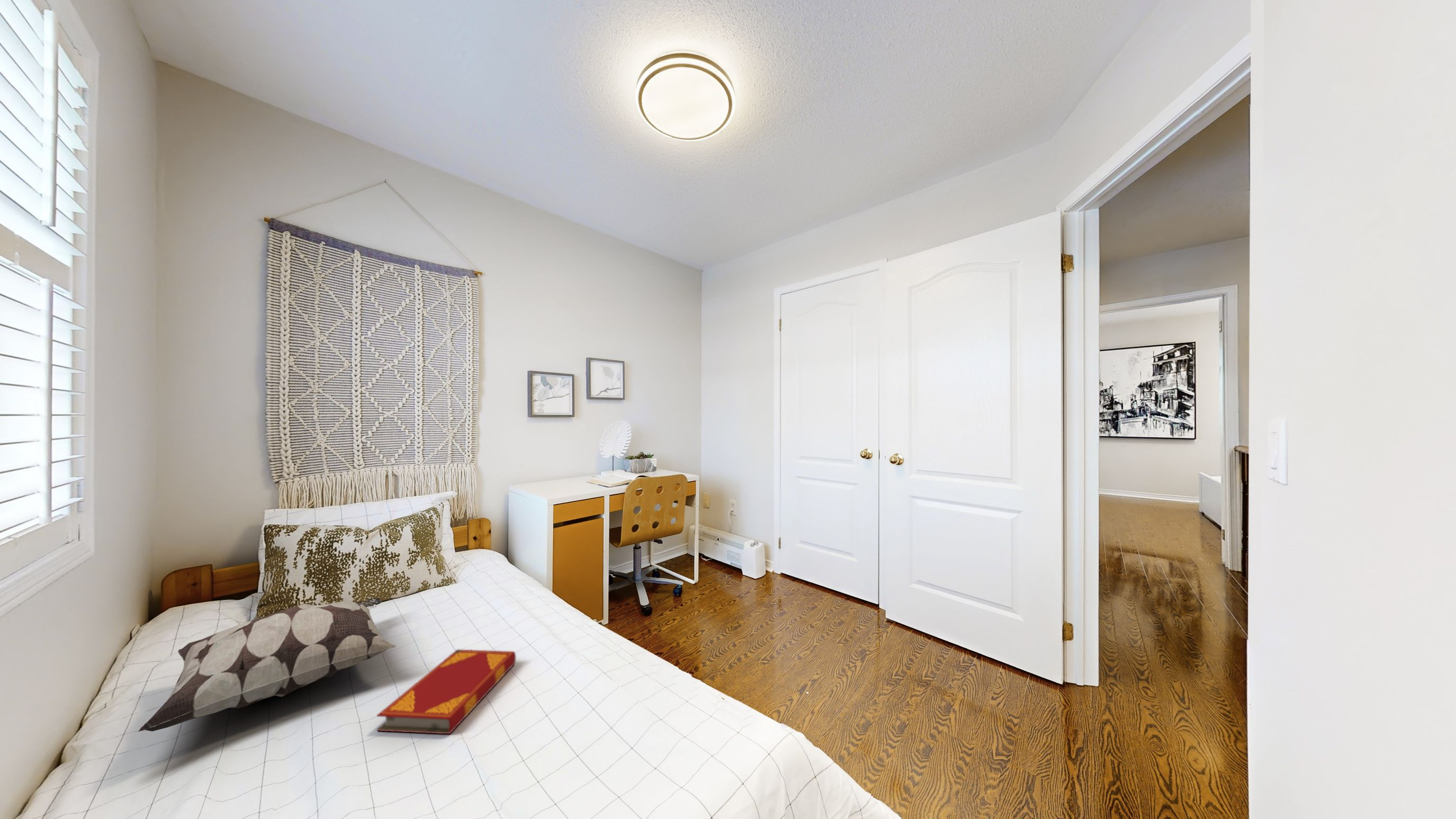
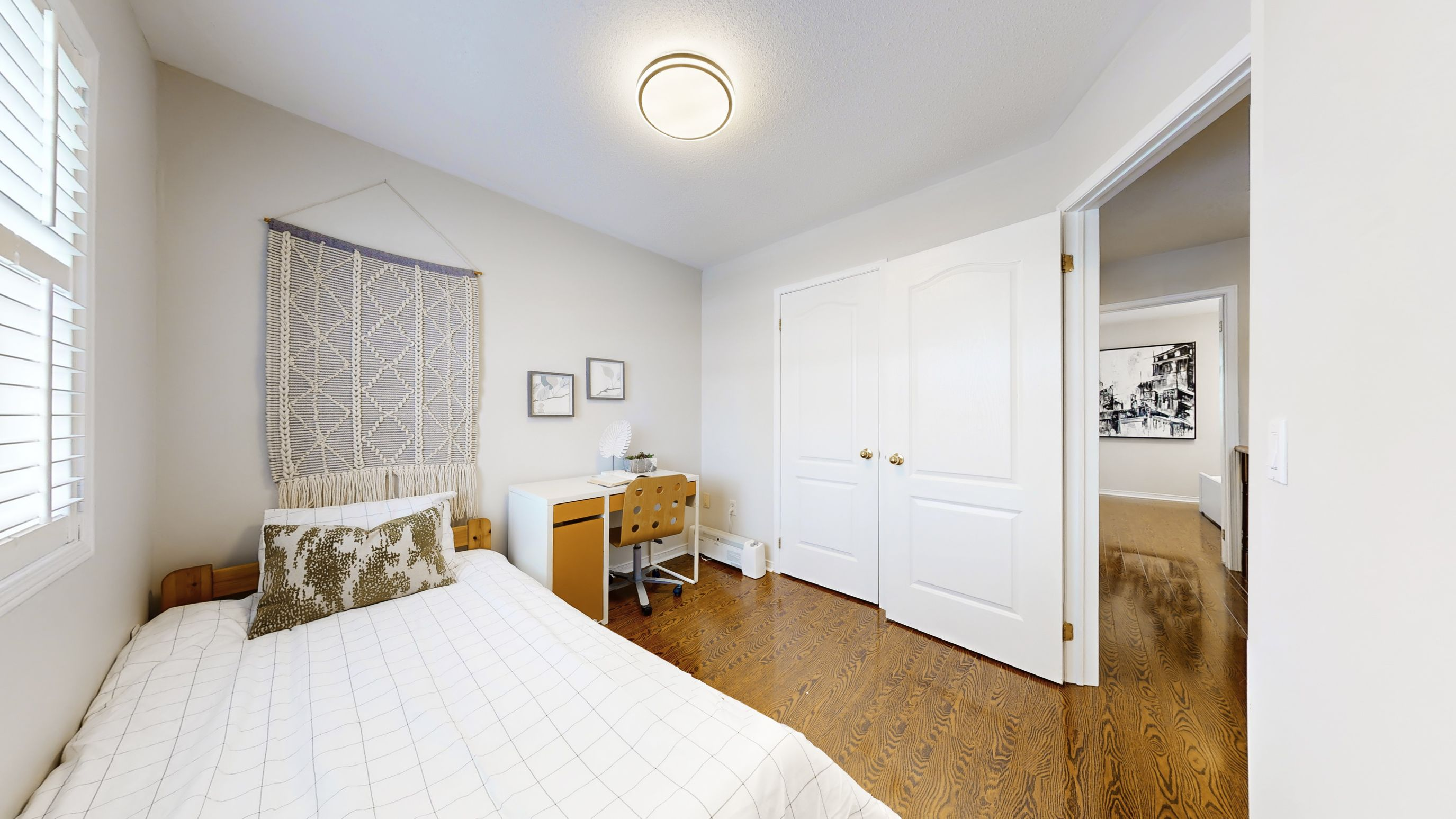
- decorative pillow (291, 646)
- hardback book (454, 686)
